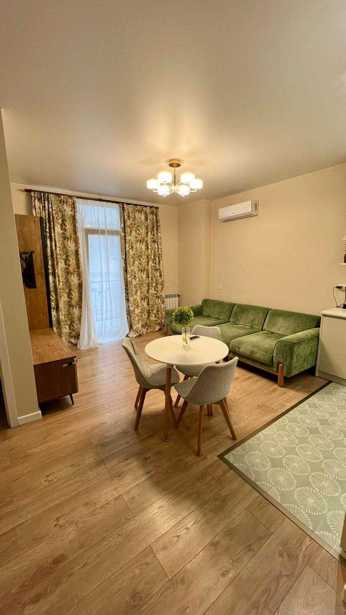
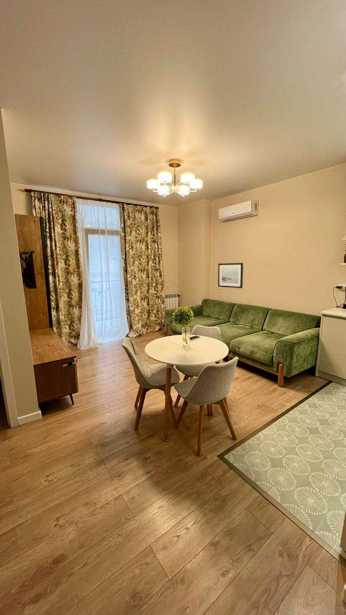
+ wall art (229, 275)
